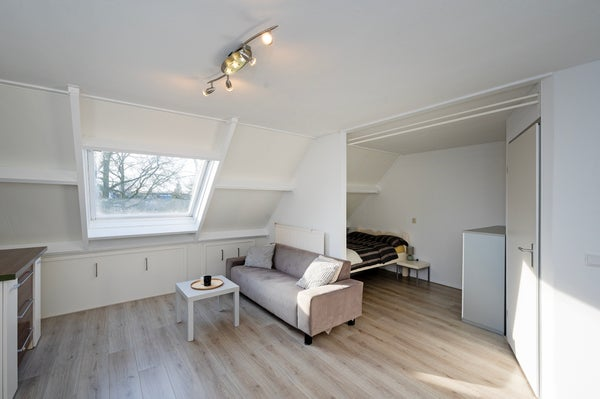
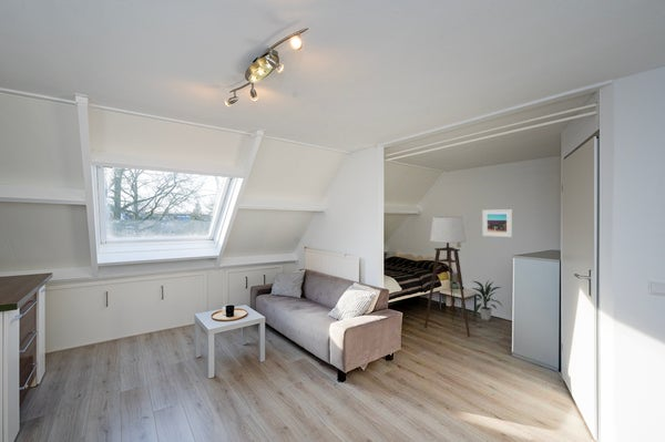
+ floor lamp (457, 273)
+ indoor plant (483, 298)
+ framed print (497, 223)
